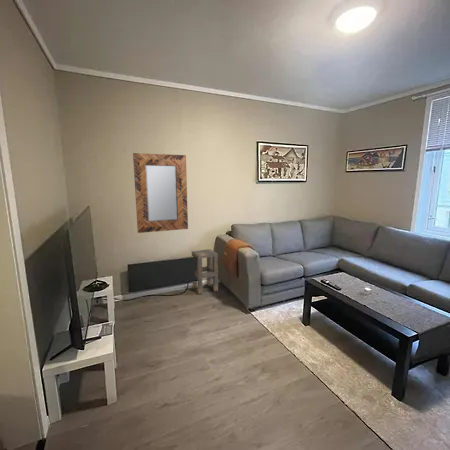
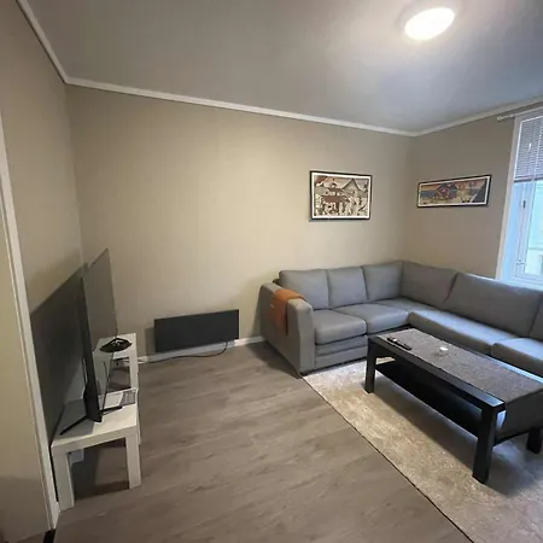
- side table (204, 271)
- home mirror (162, 193)
